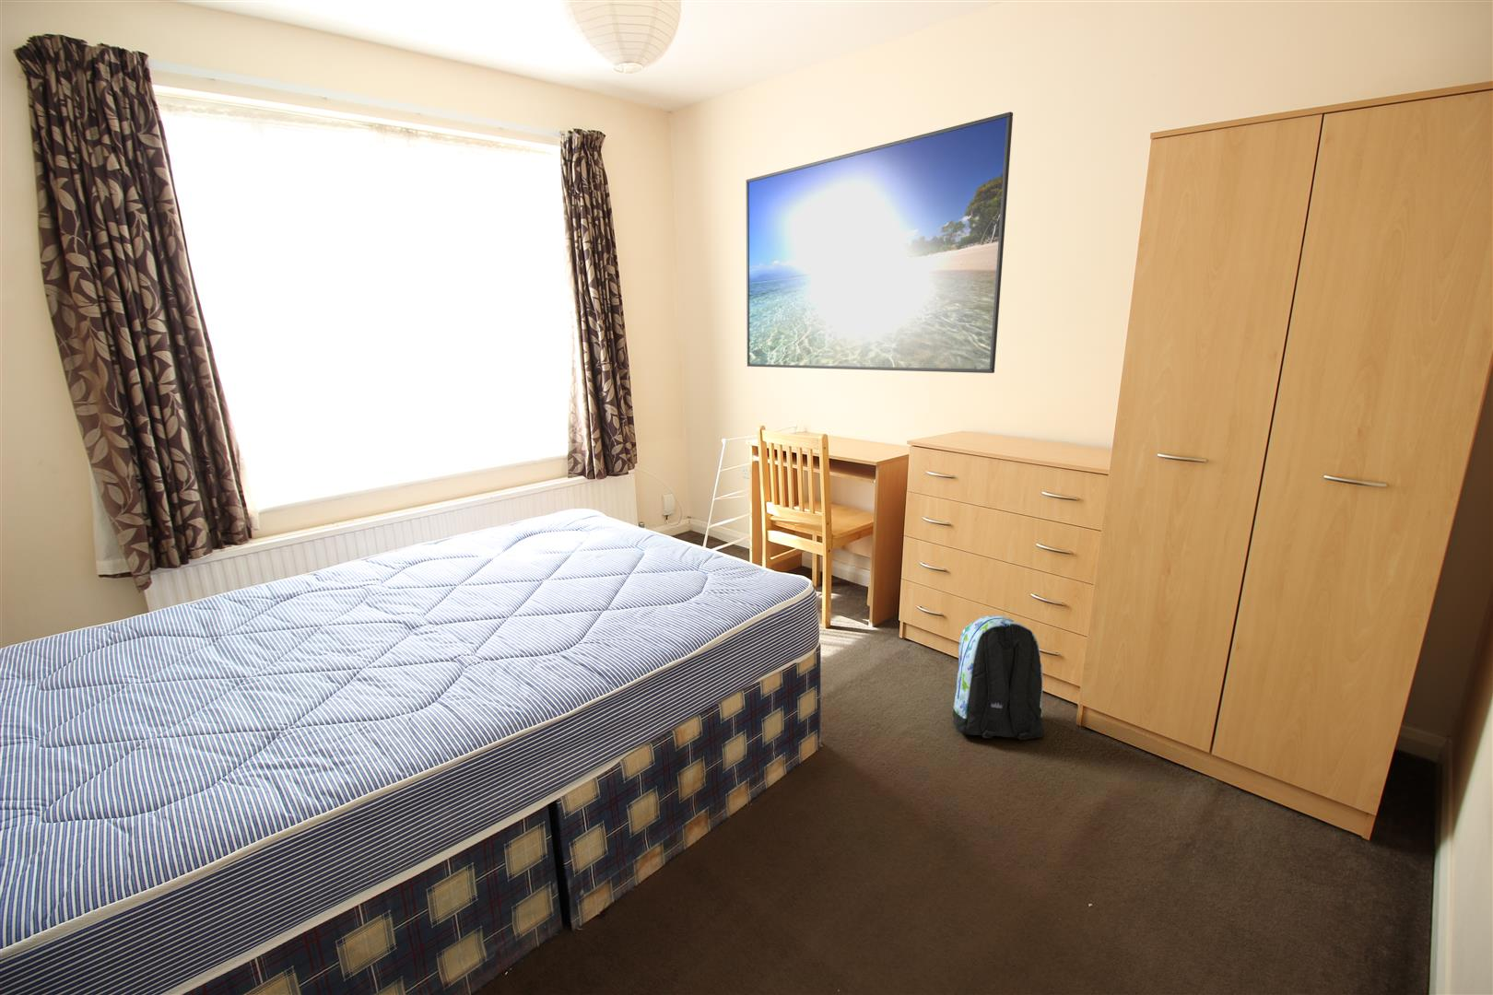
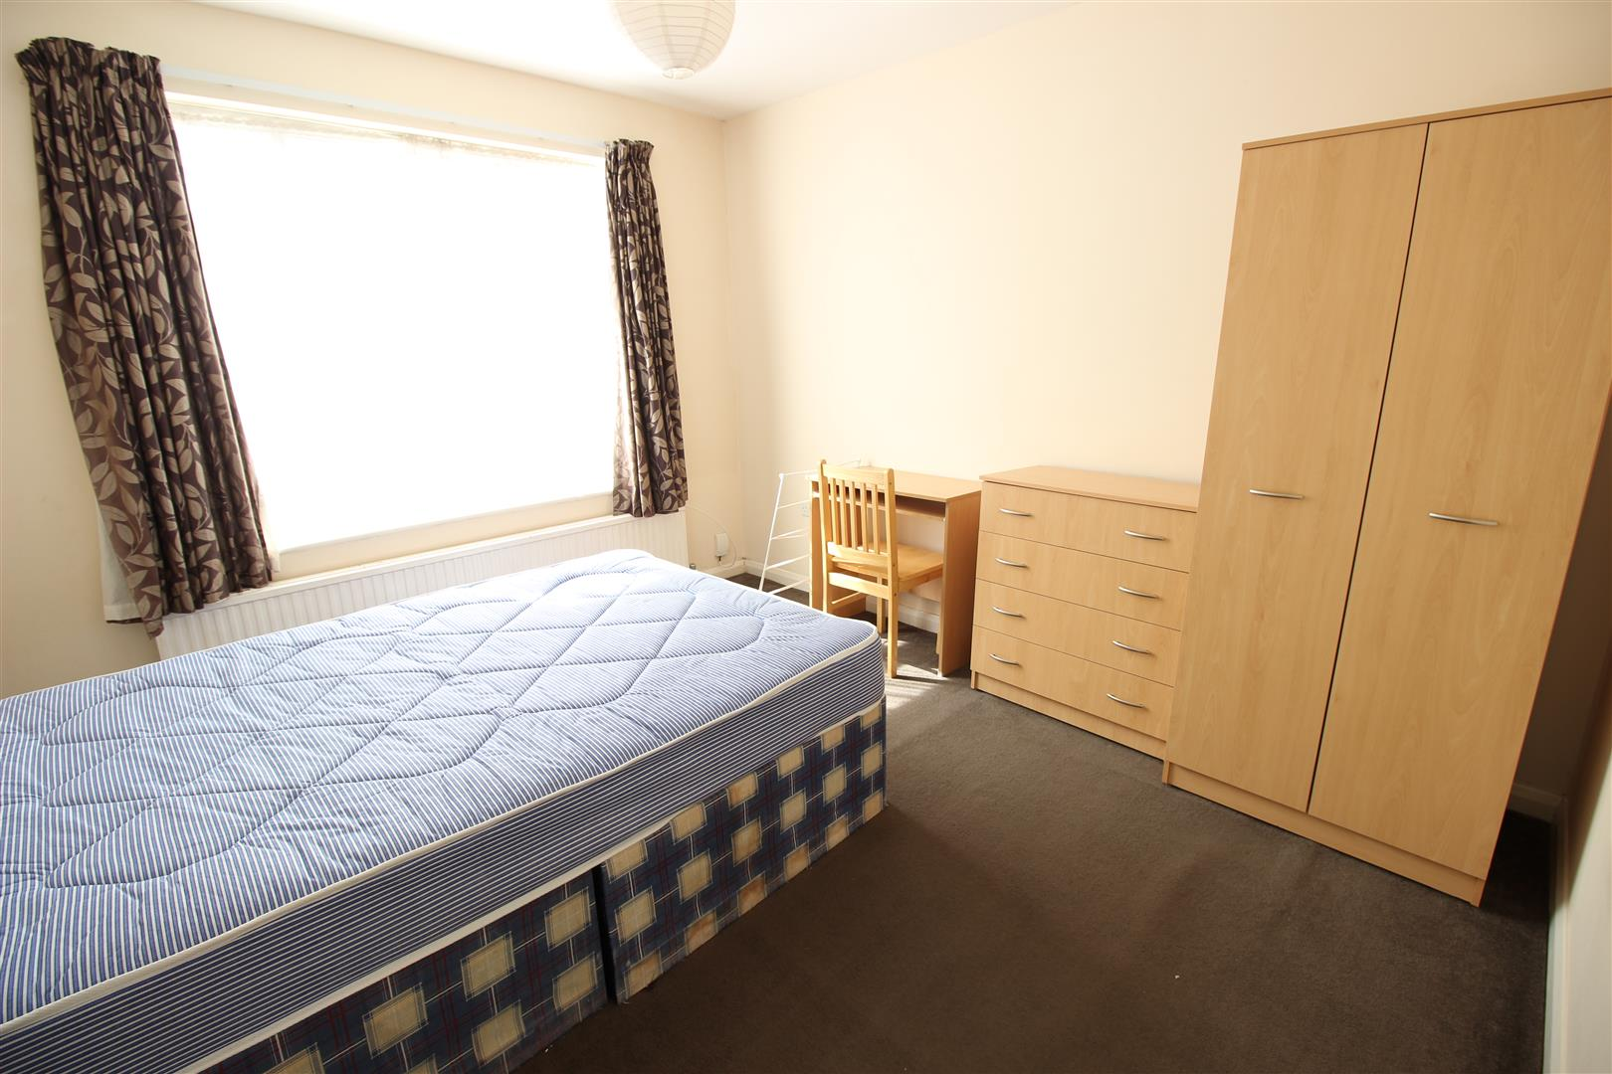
- backpack (996, 671)
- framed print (854, 263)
